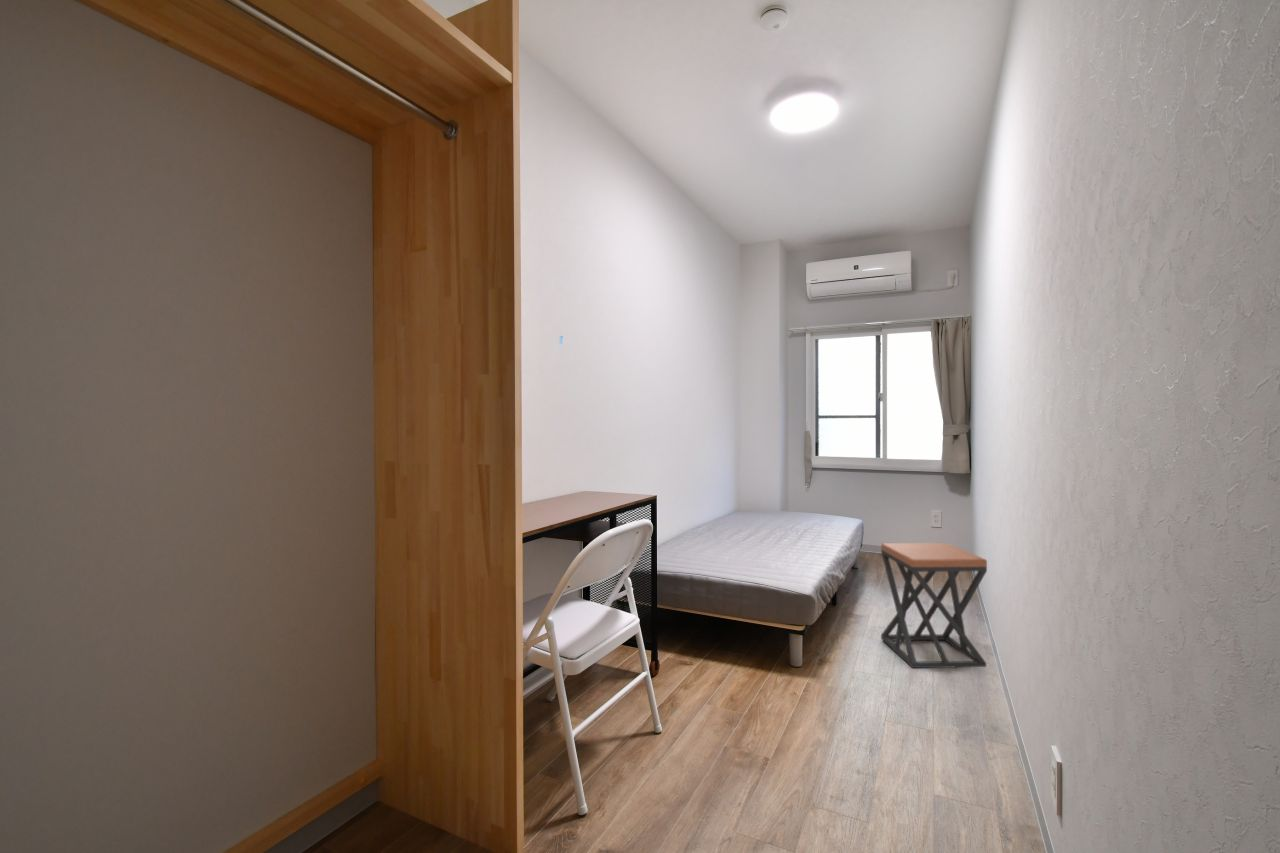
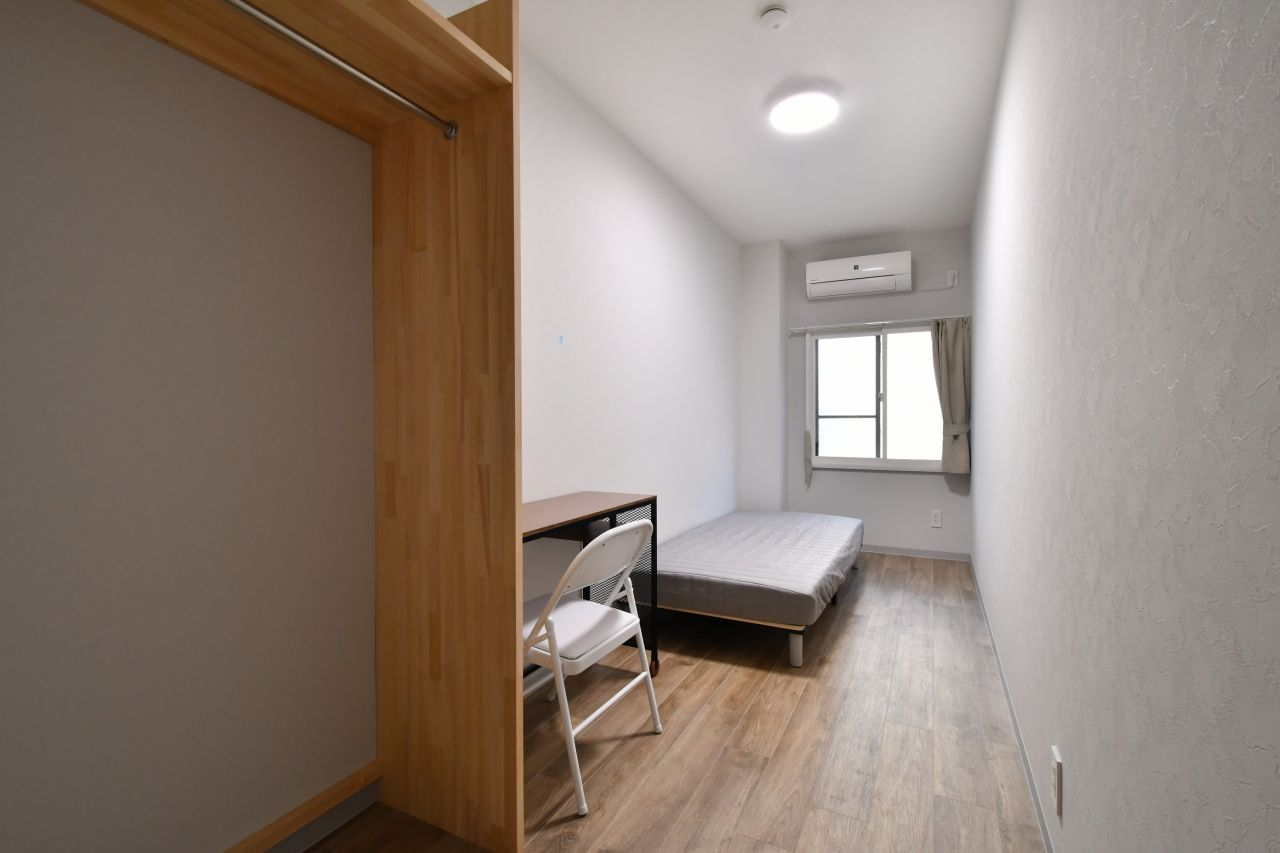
- stool (932, 599)
